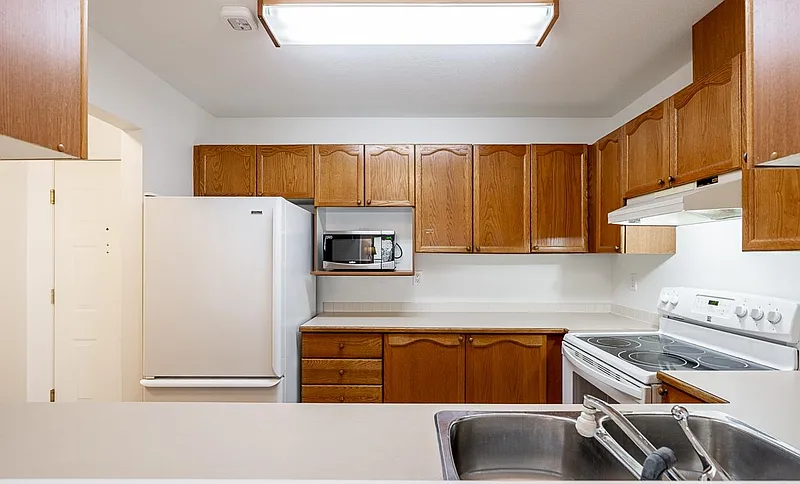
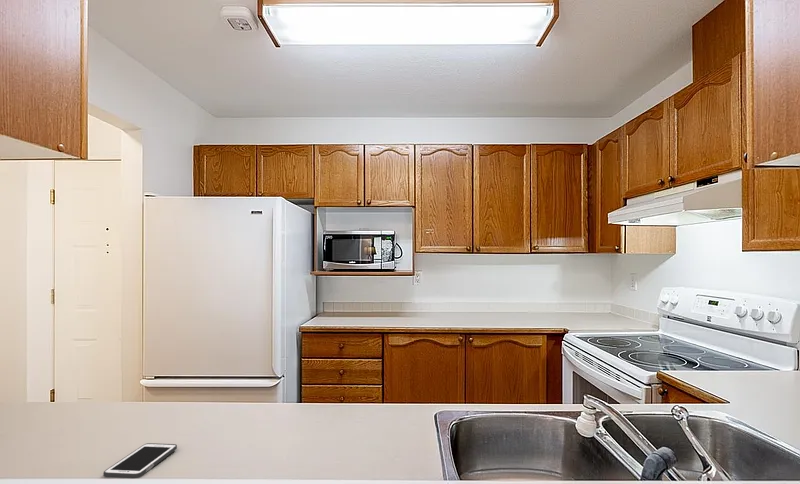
+ cell phone (142, 459)
